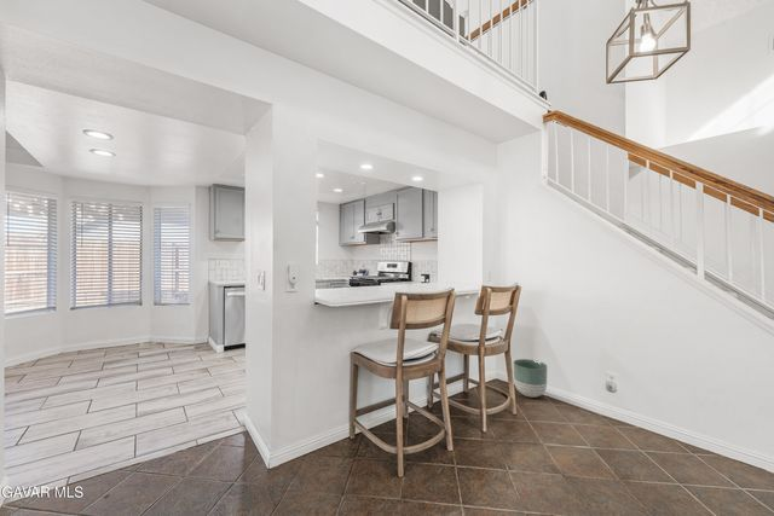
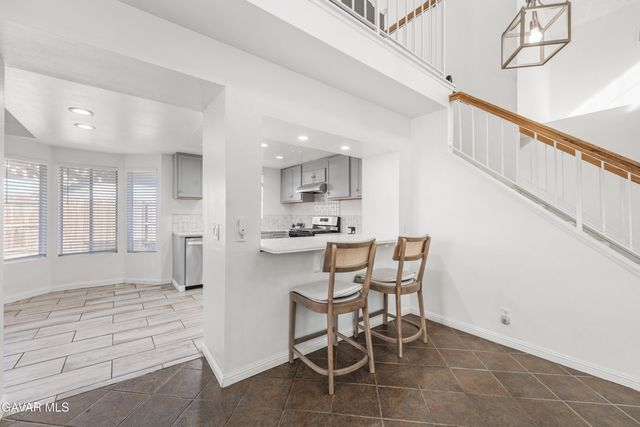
- planter (530, 378)
